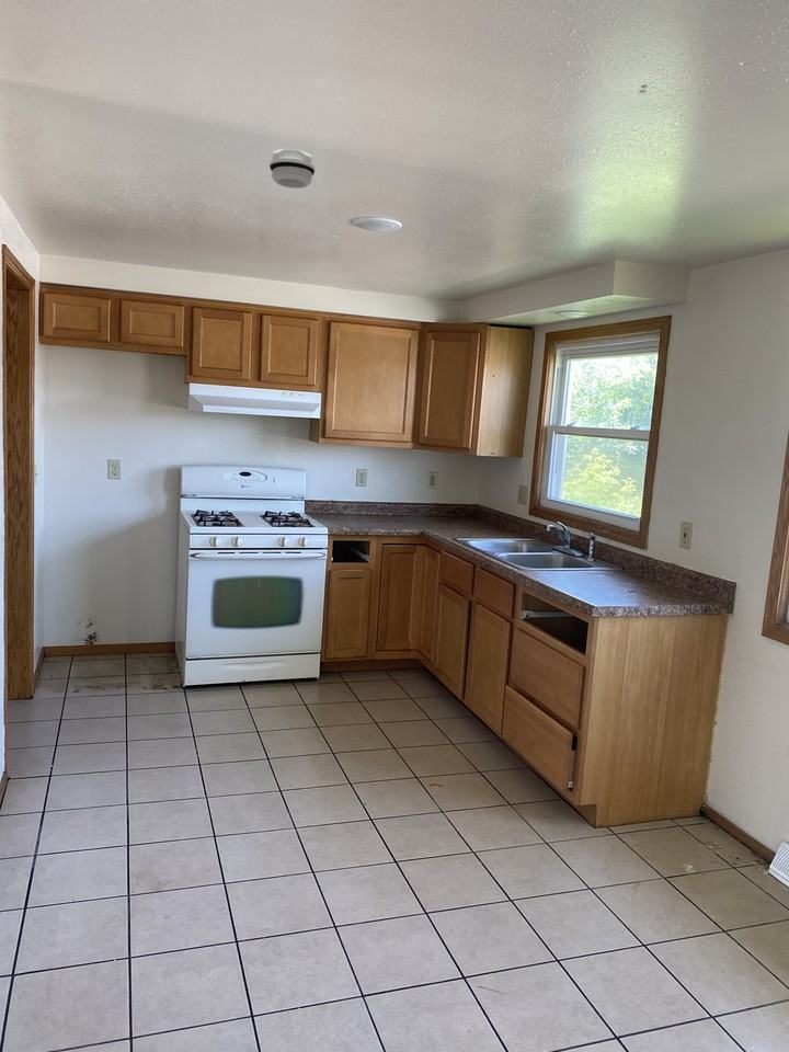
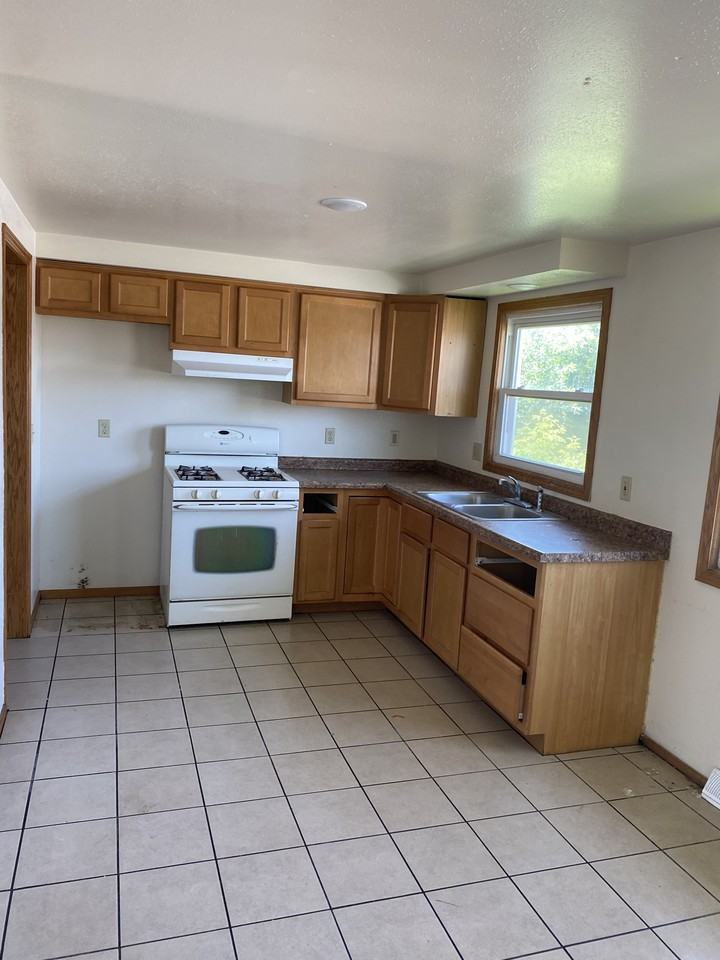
- smoke detector (291, 169)
